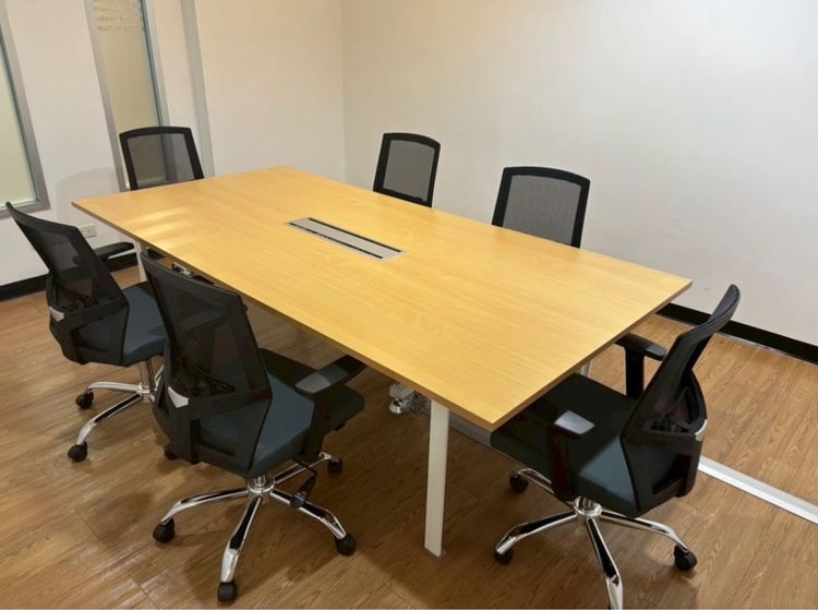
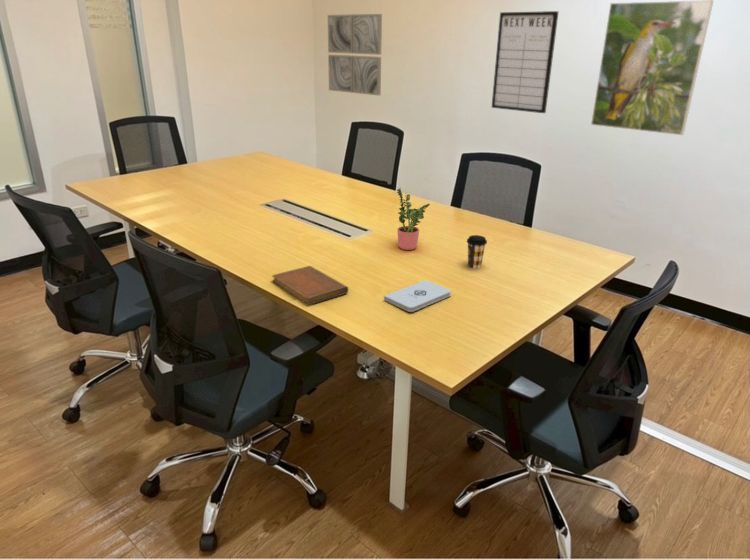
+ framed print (646, 68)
+ writing board (522, 62)
+ potted plant (417, 218)
+ notepad (418, 295)
+ coffee cup (475, 252)
+ notebook (309, 283)
+ wall art (353, 53)
